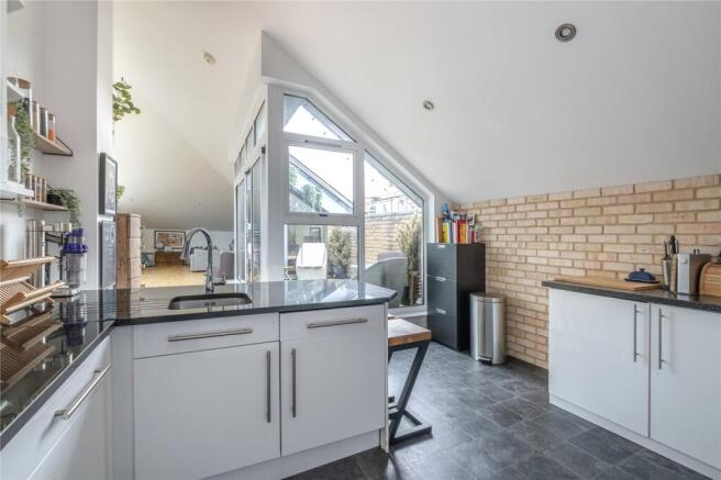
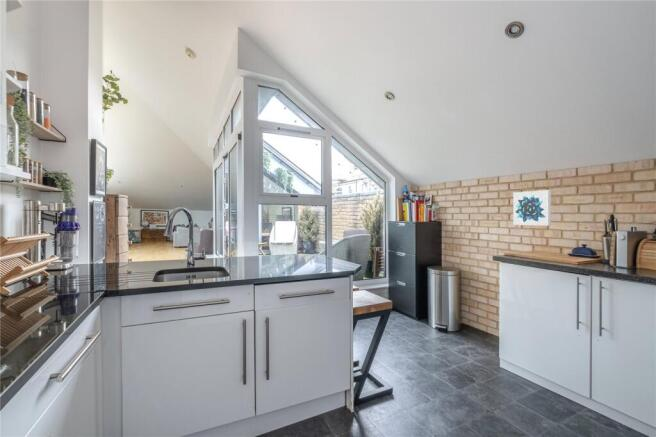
+ wall art (531, 208)
